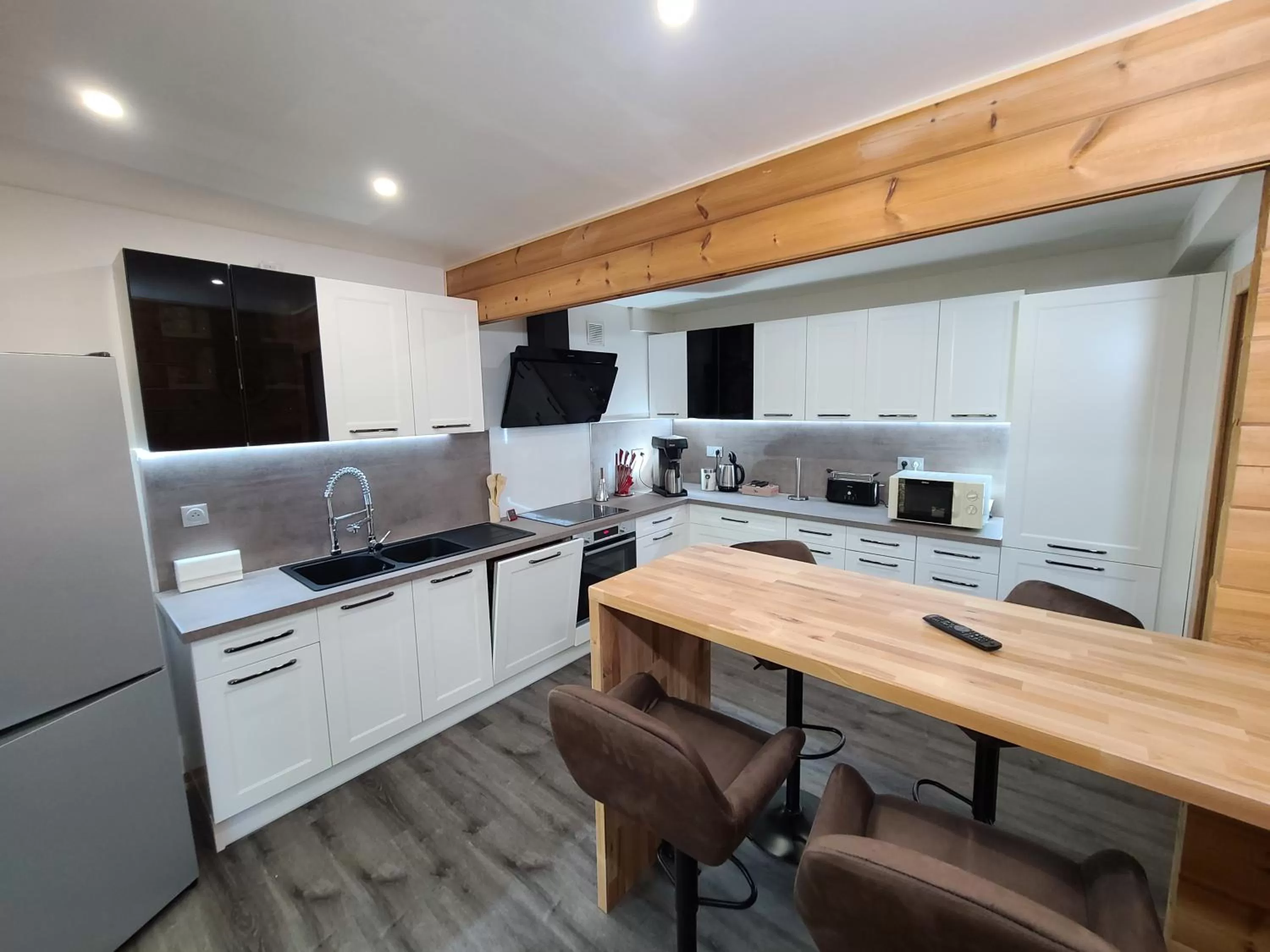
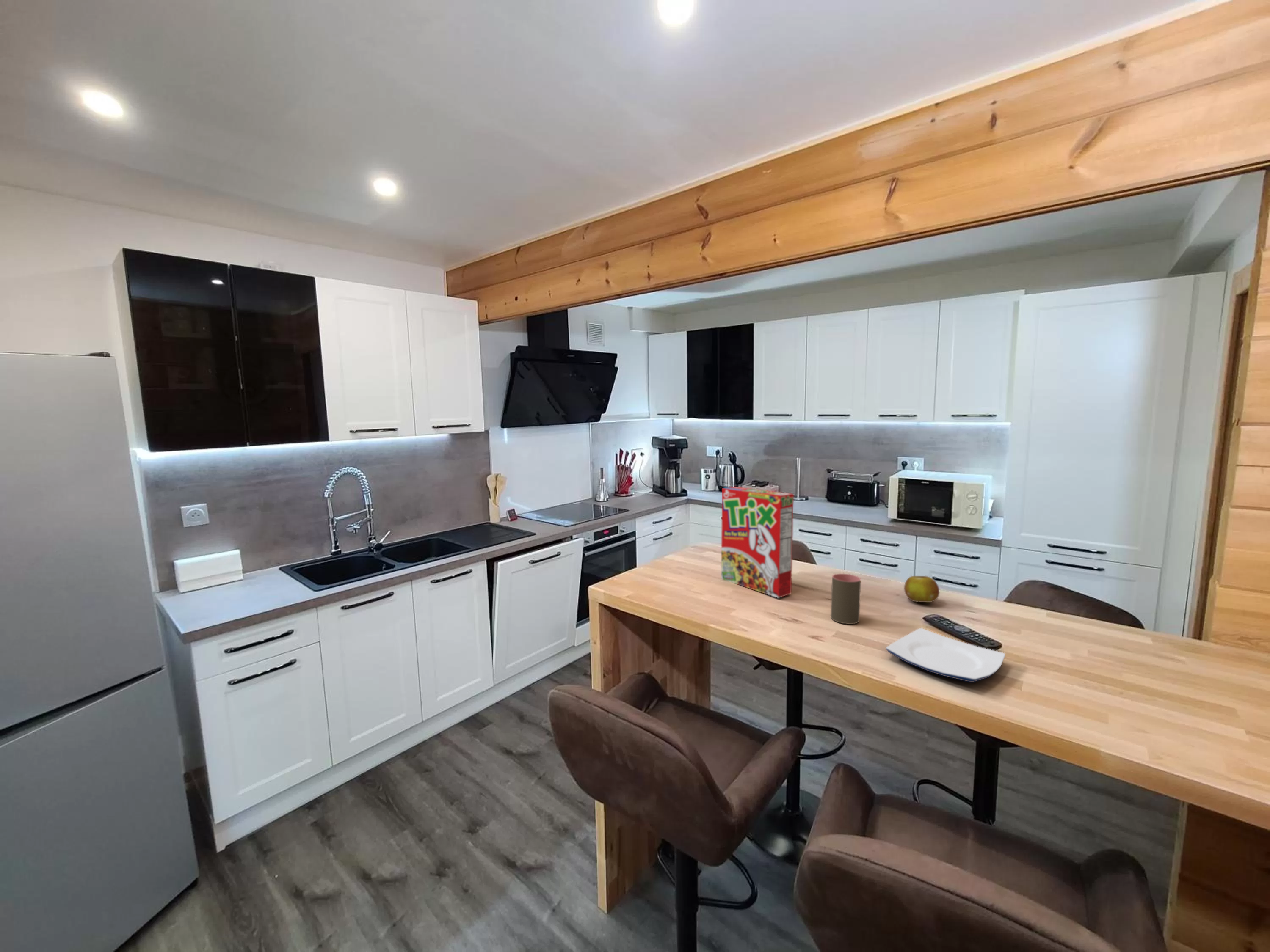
+ fruit (922, 589)
+ plate (944, 656)
+ cereal box (755, 539)
+ cup (845, 598)
